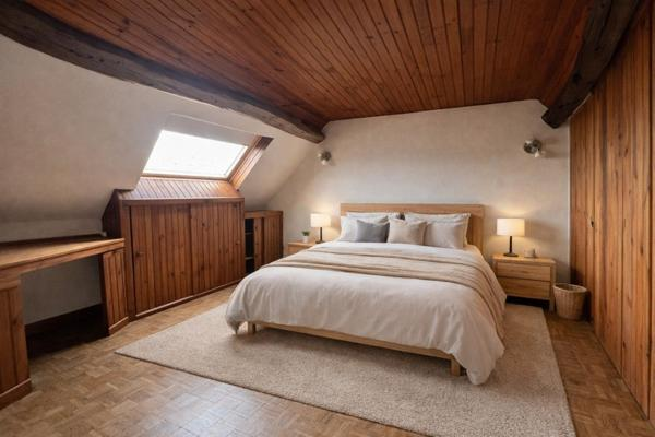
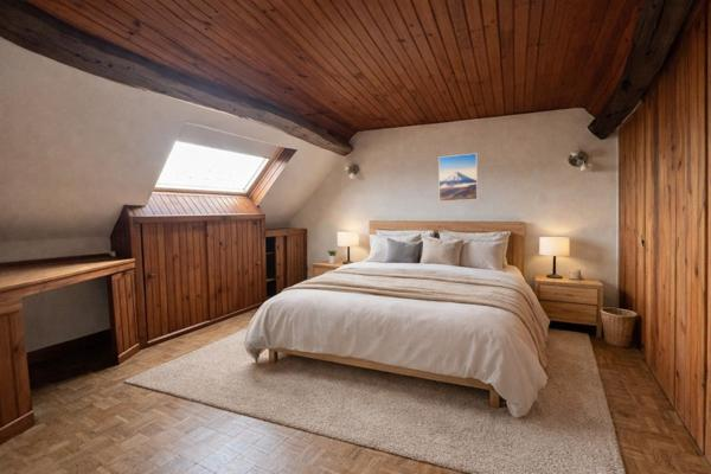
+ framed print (457, 178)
